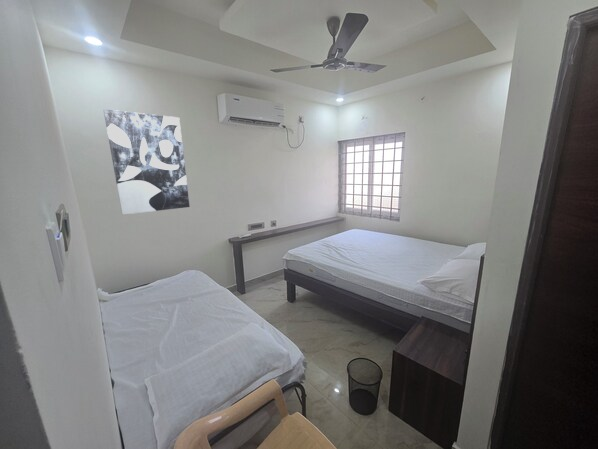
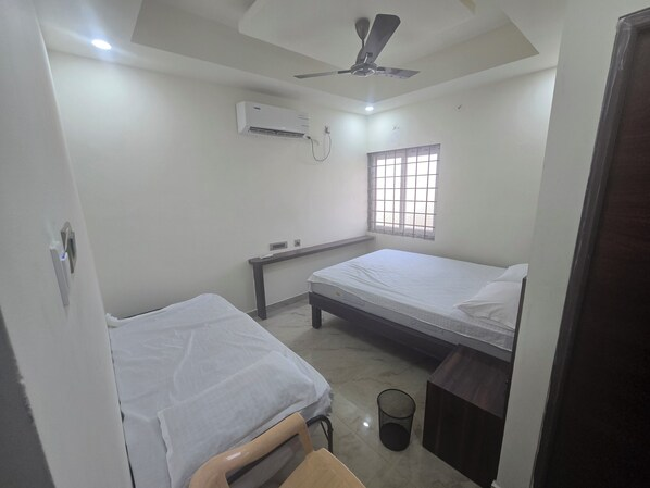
- wall art (151, 164)
